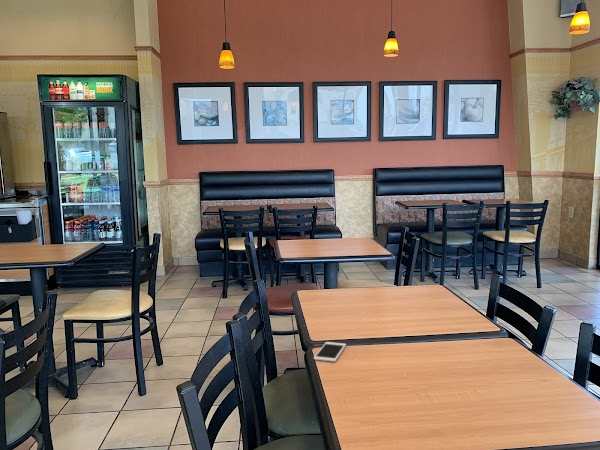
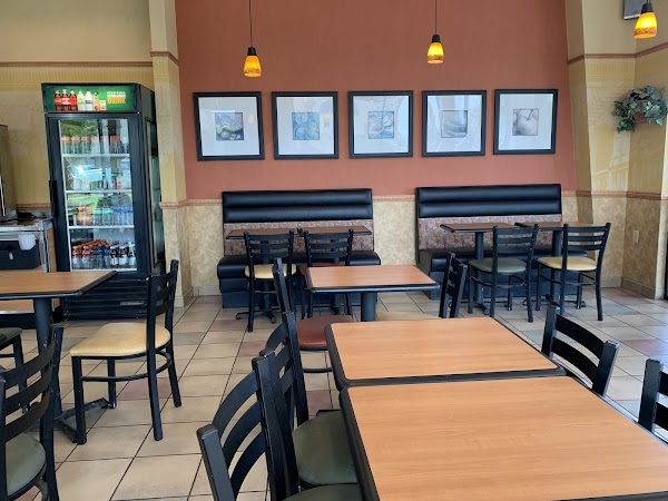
- cell phone (330, 351)
